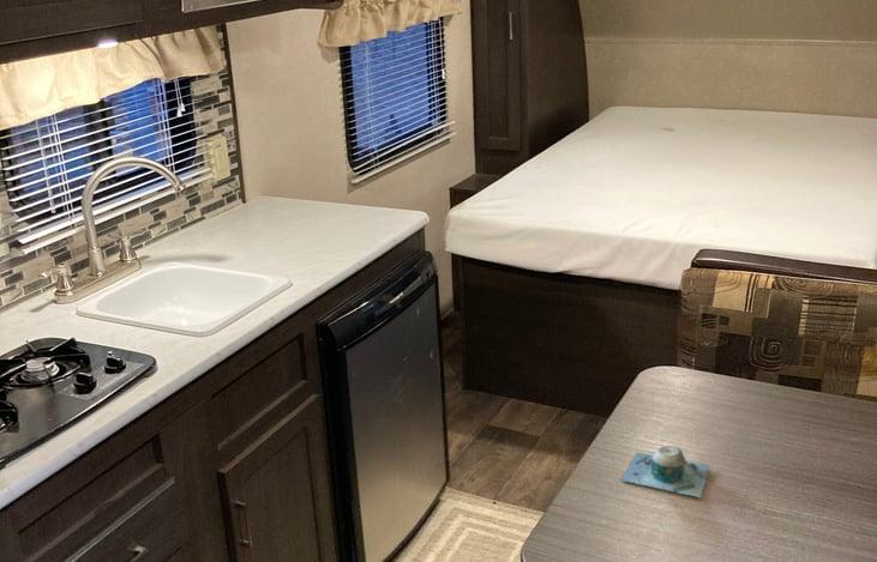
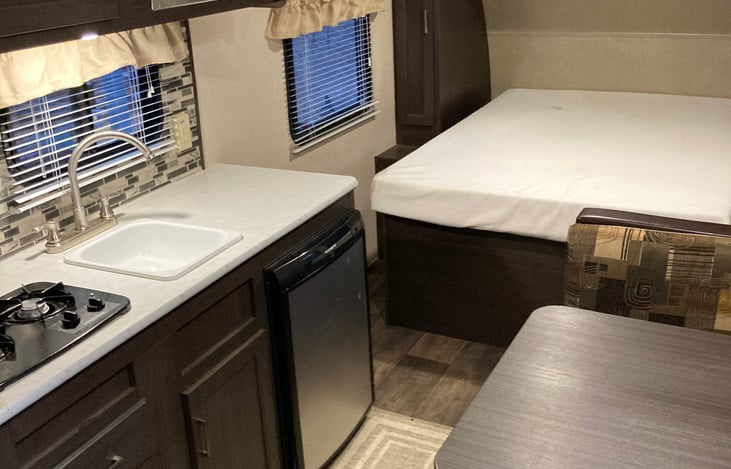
- mug (667, 461)
